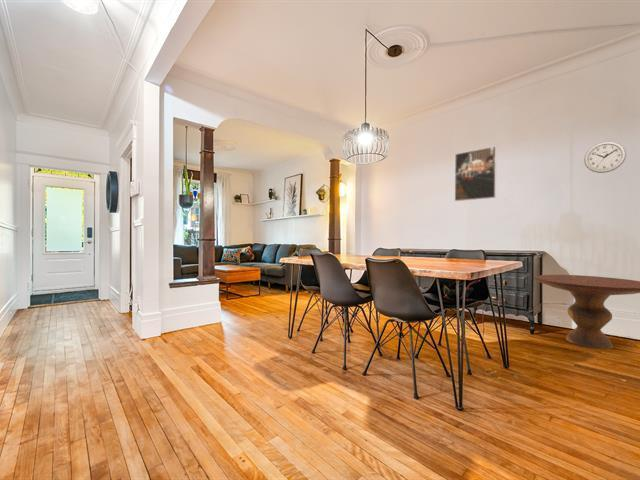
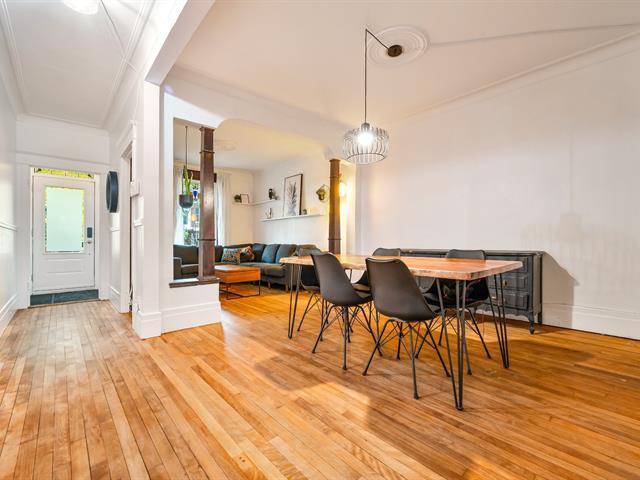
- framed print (474, 175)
- wall clock (604, 157)
- pedestal table (589, 311)
